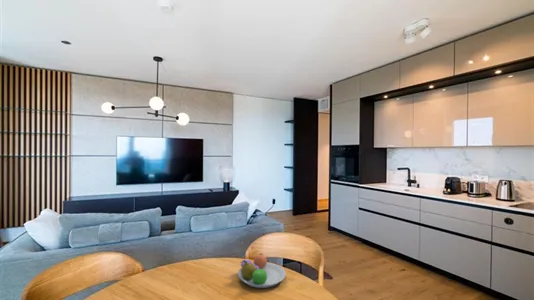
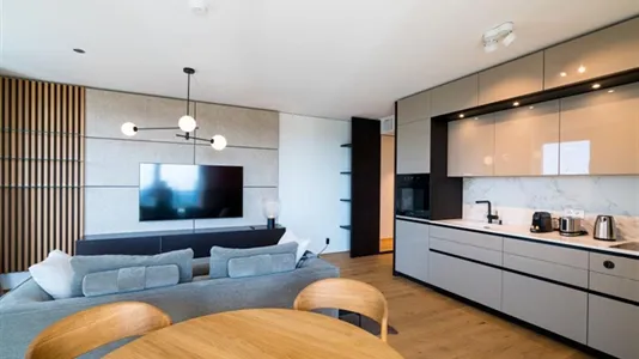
- fruit bowl (260, 268)
